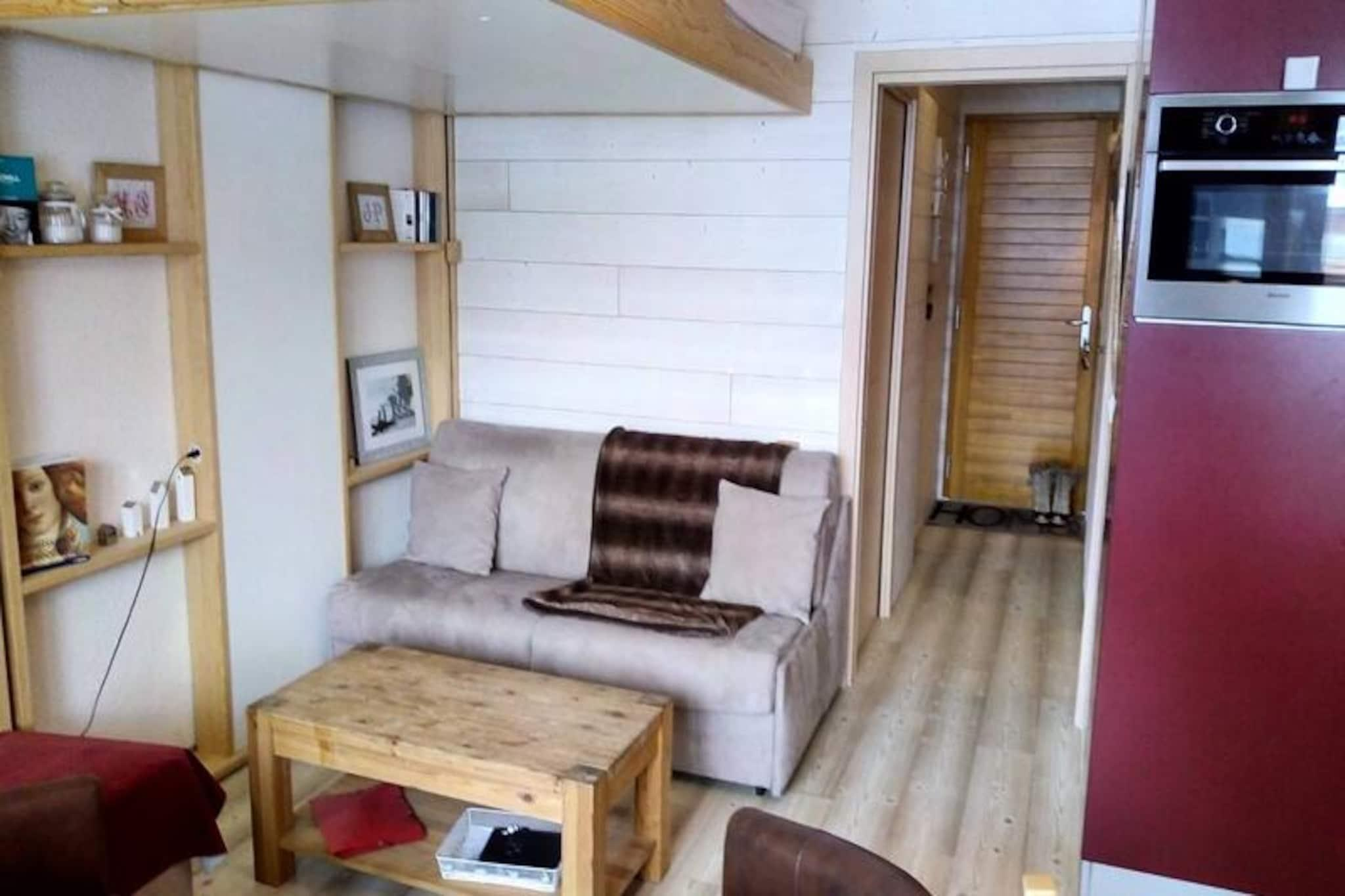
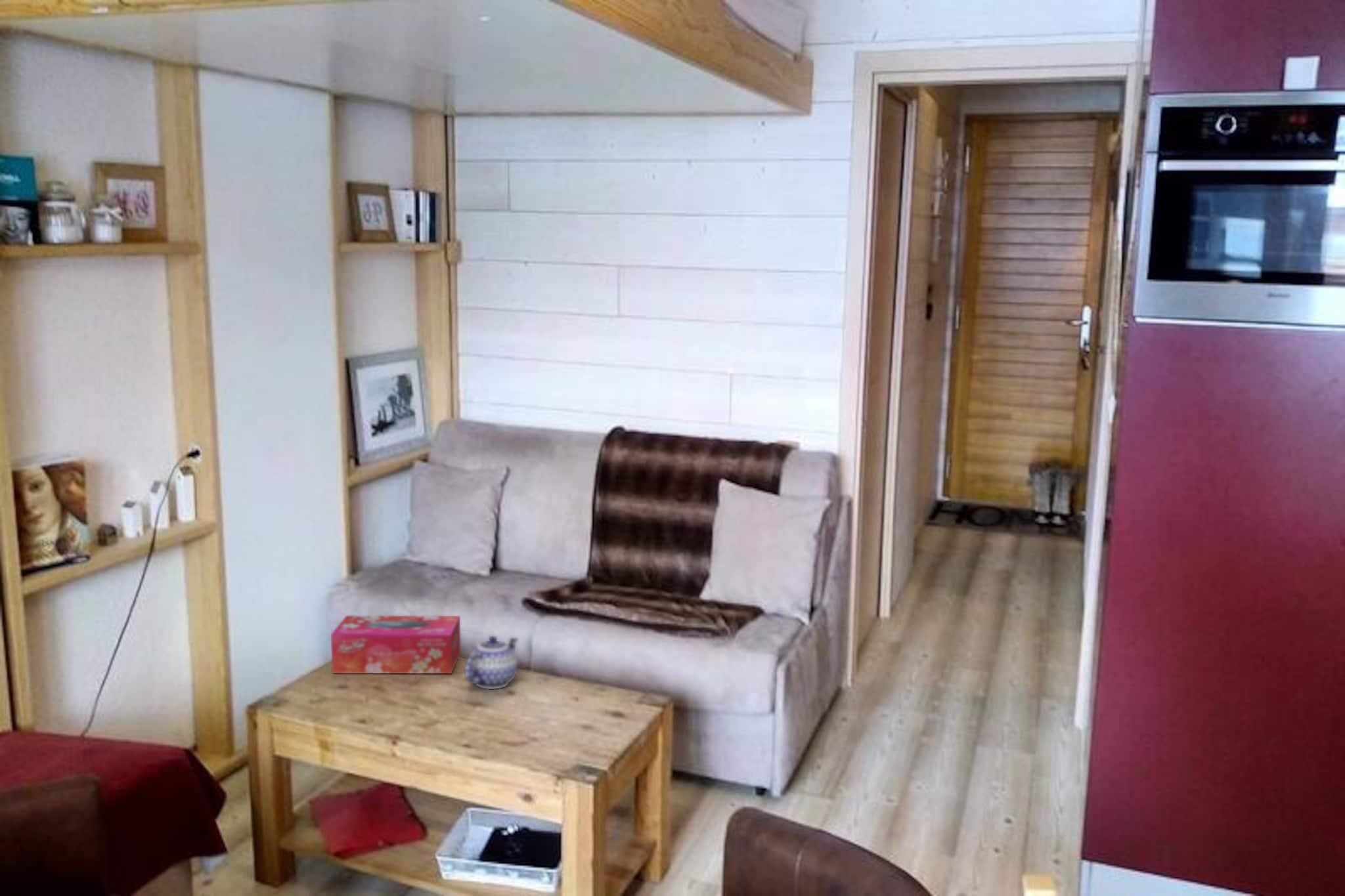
+ teapot (493, 660)
+ tissue box (397, 643)
